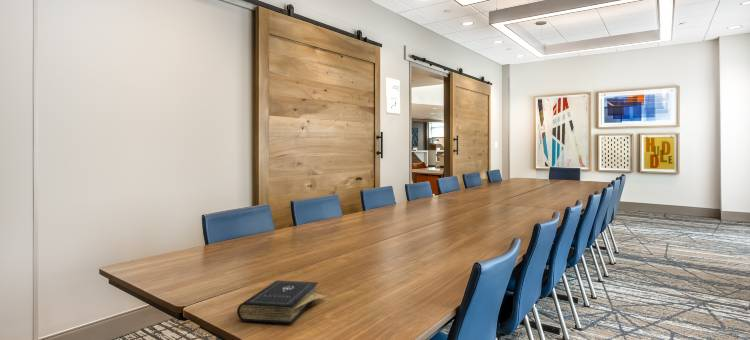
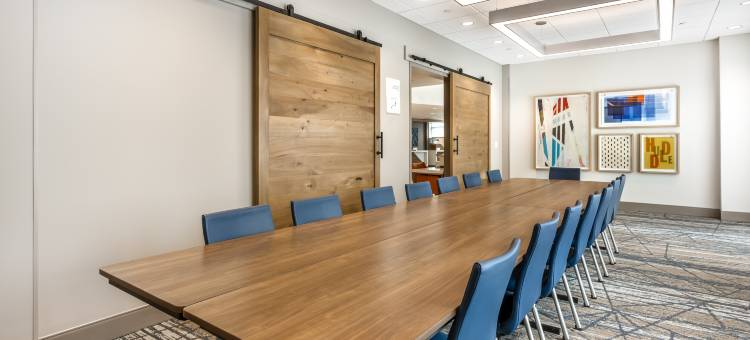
- book (286, 300)
